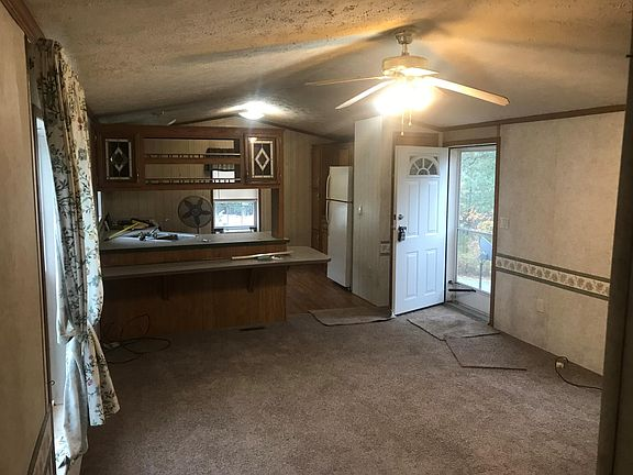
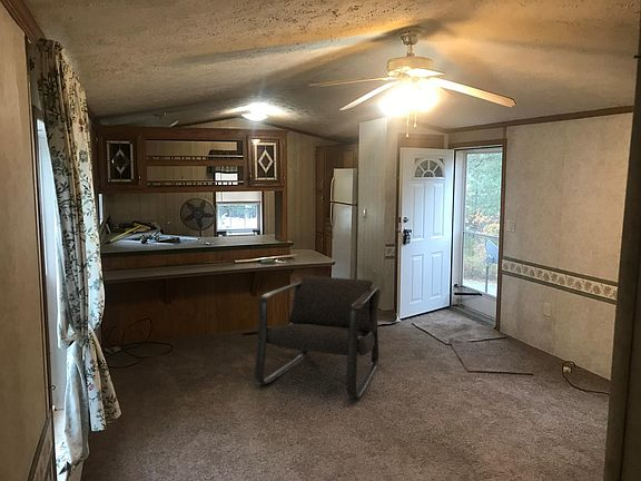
+ armchair (323, 330)
